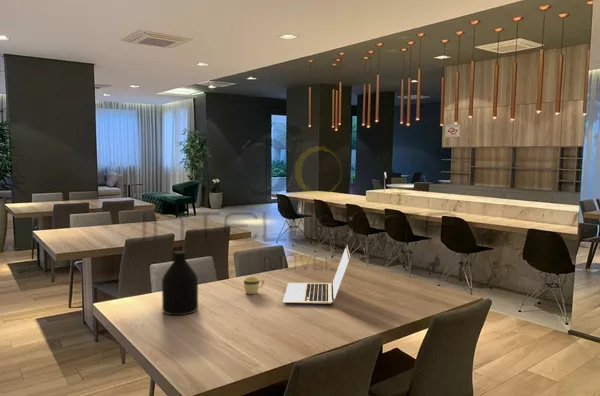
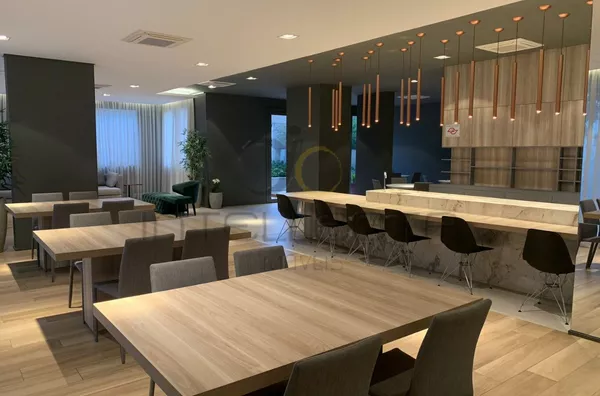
- mug (254, 285)
- laptop (316, 283)
- bottle (180, 281)
